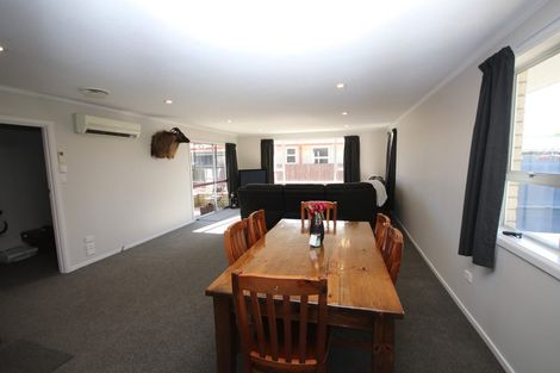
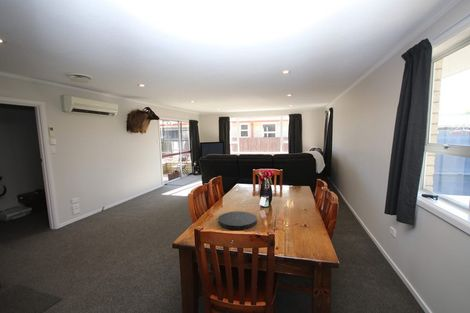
+ plate (237, 219)
